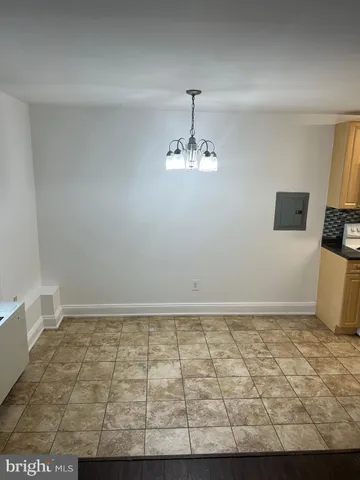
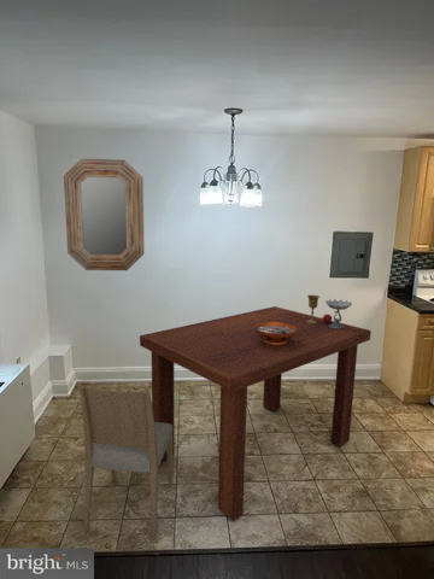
+ dining table (263, 397)
+ decorative bowl (275, 333)
+ home mirror (104, 216)
+ dining chair (130, 441)
+ goblet (328, 315)
